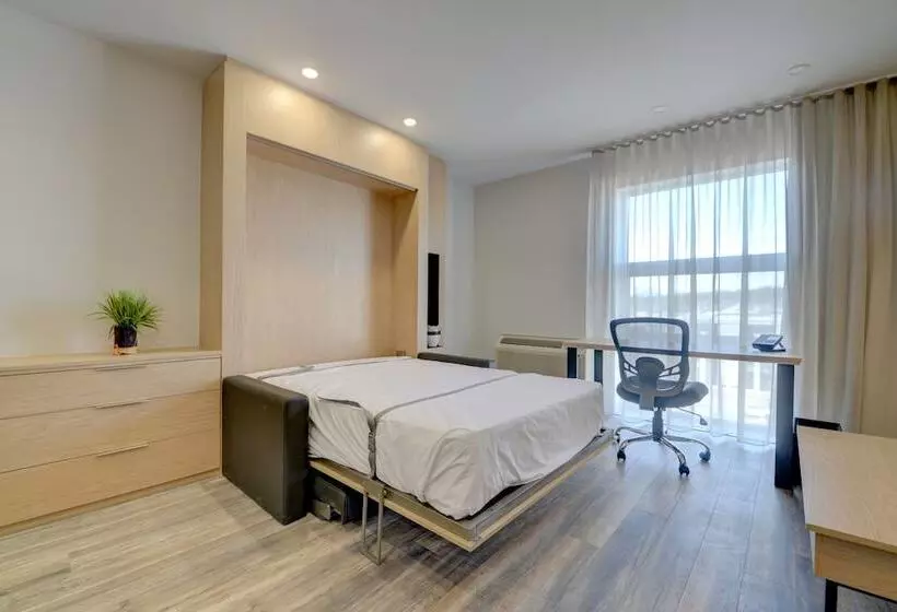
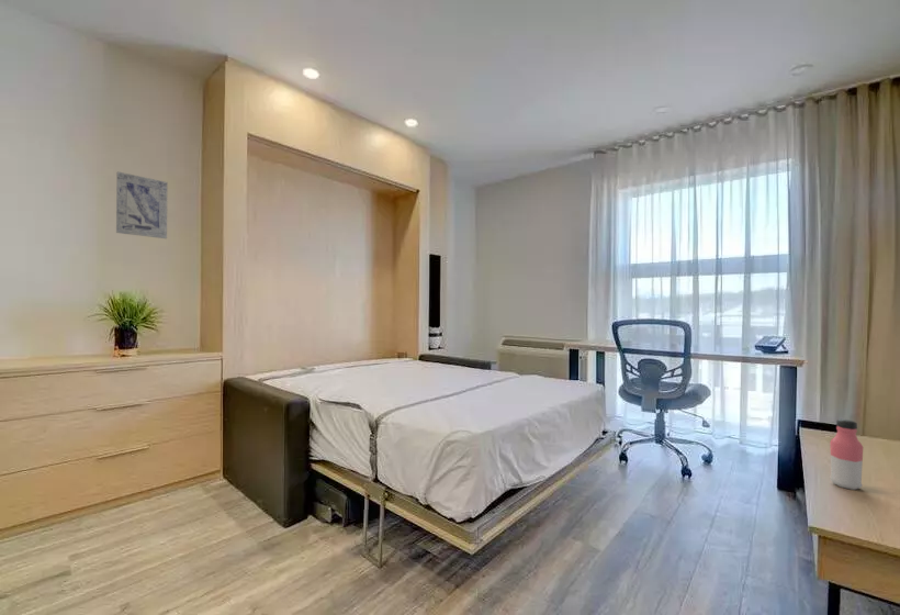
+ water bottle (846, 452)
+ wall art (143, 206)
